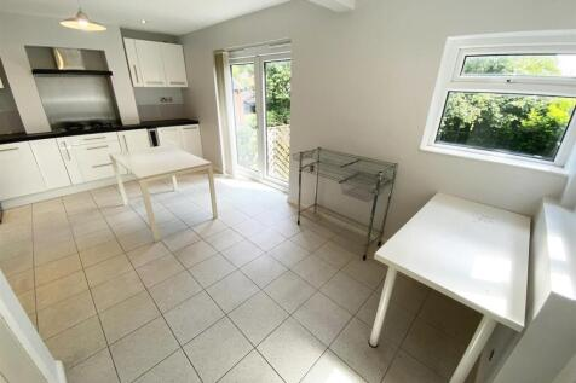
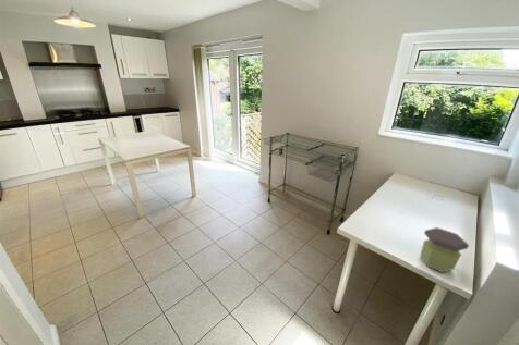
+ jar (440, 249)
